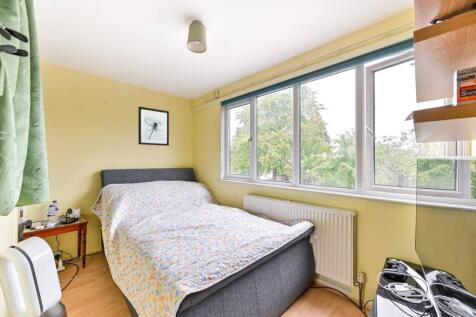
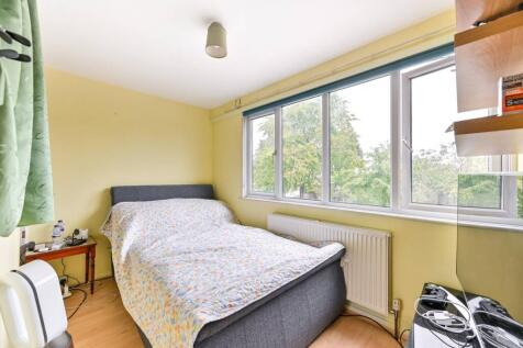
- wall art (154, 127)
